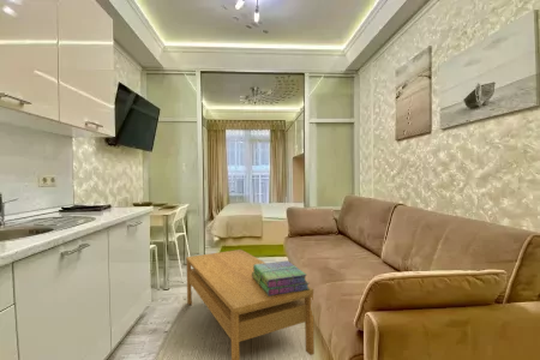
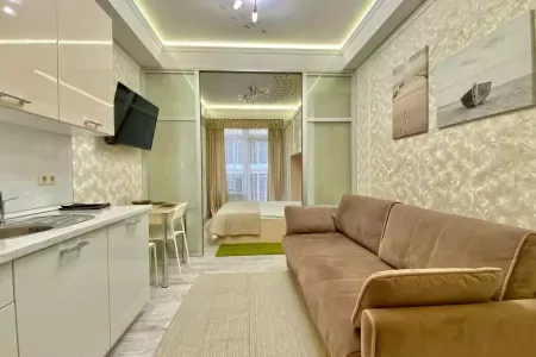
- stack of books (278, 275)
- coffee table (239, 296)
